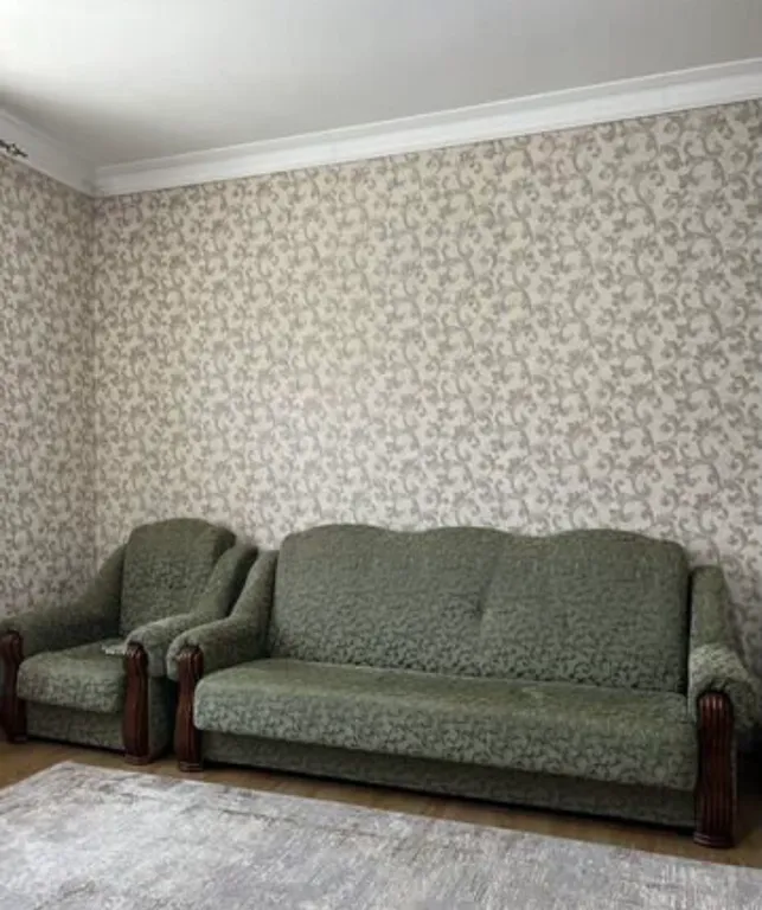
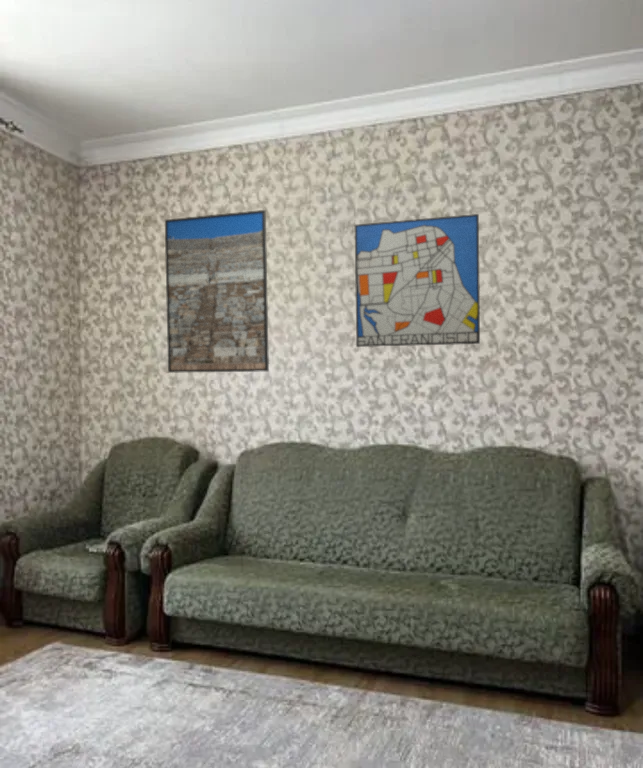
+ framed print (215, 293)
+ wall art (415, 282)
